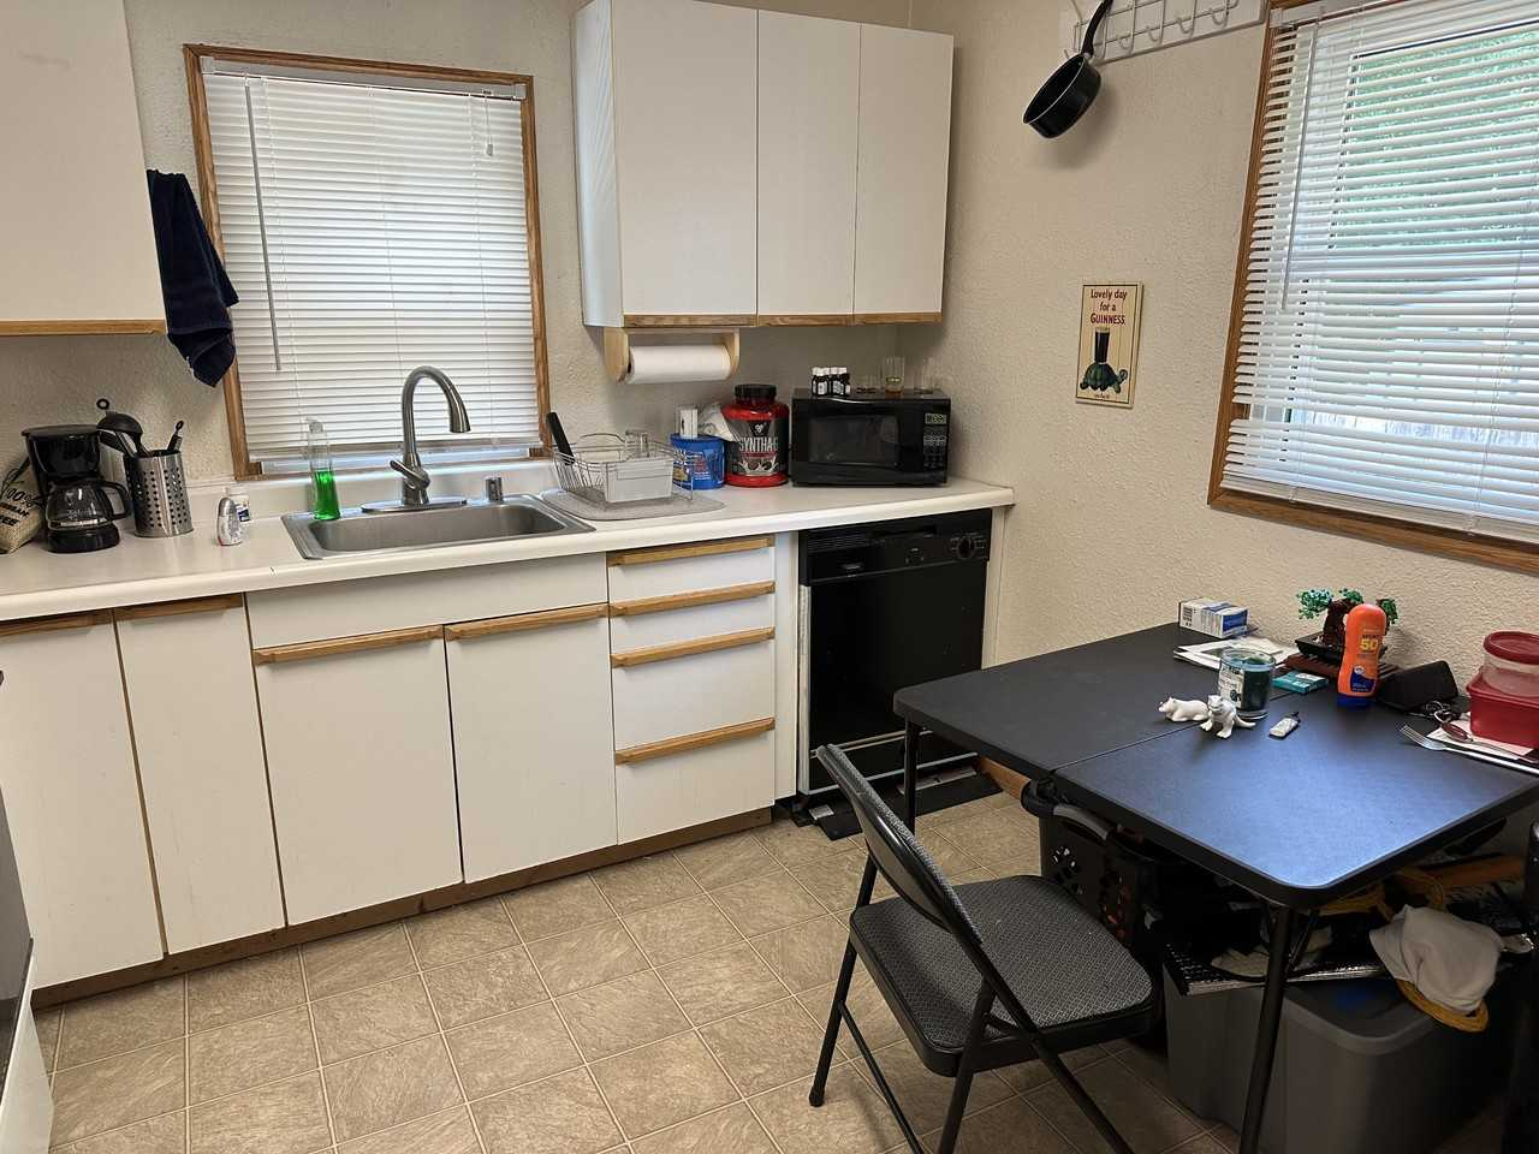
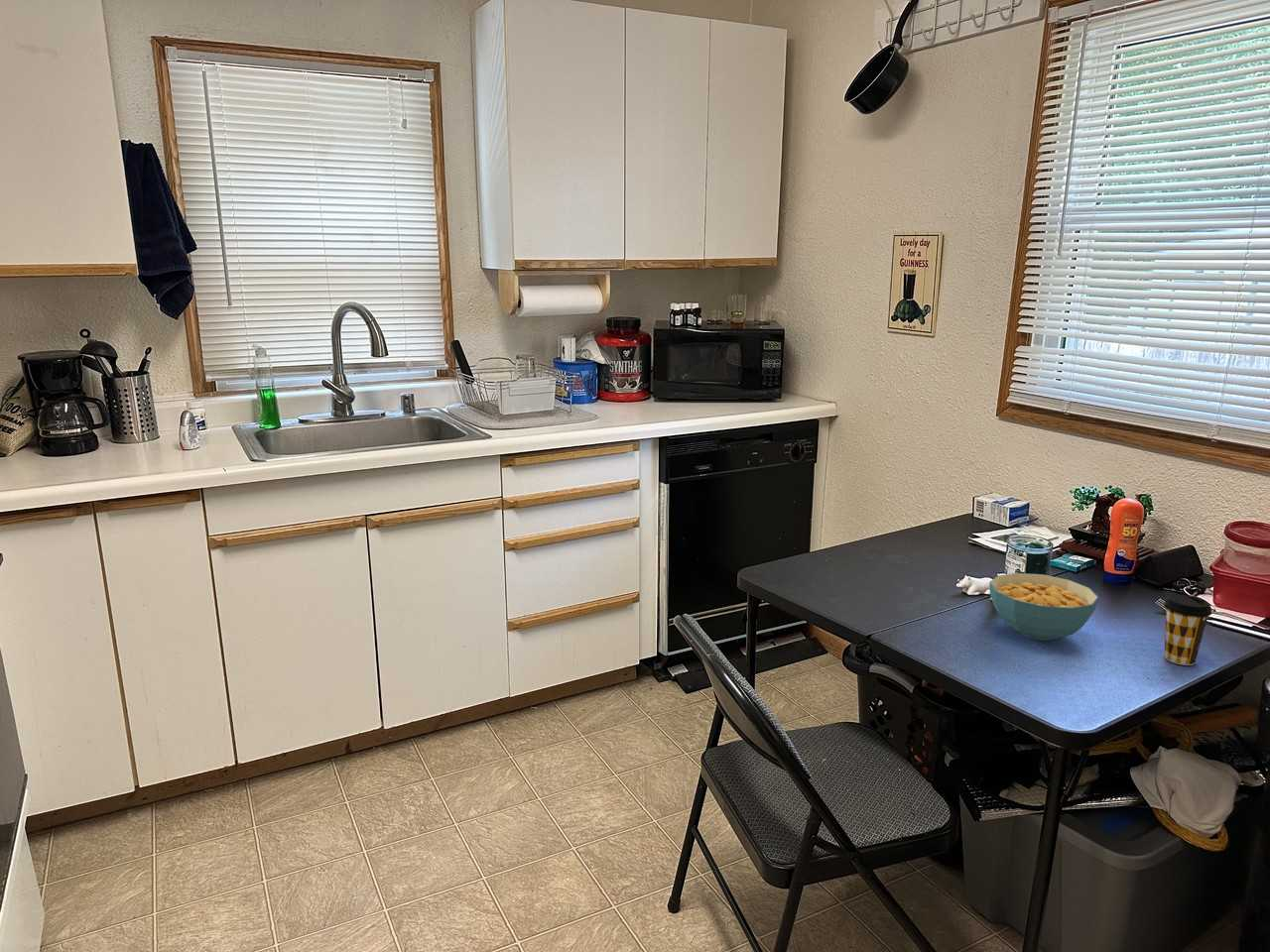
+ coffee cup (1184, 630)
+ cereal bowl (1040, 612)
